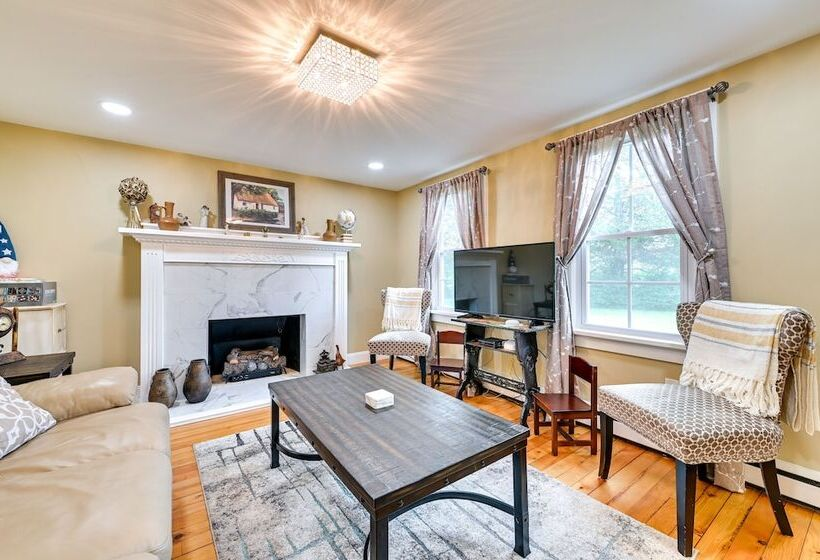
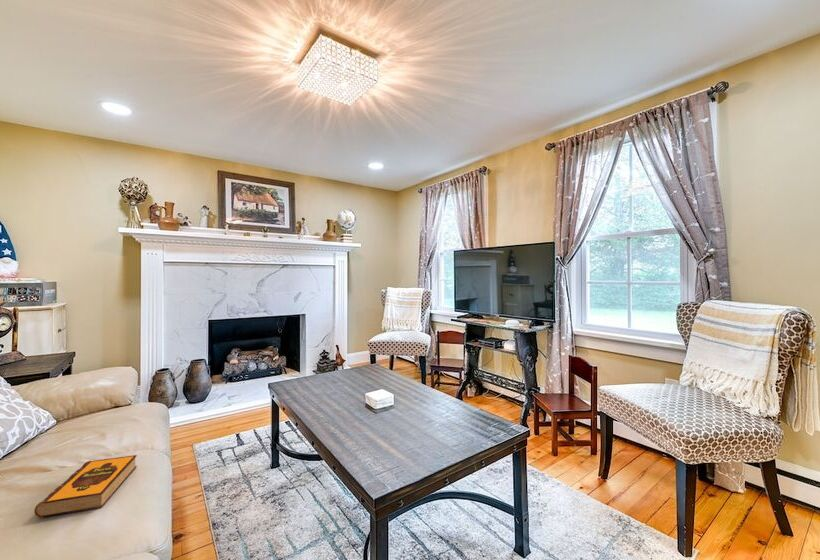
+ hardback book (91, 482)
